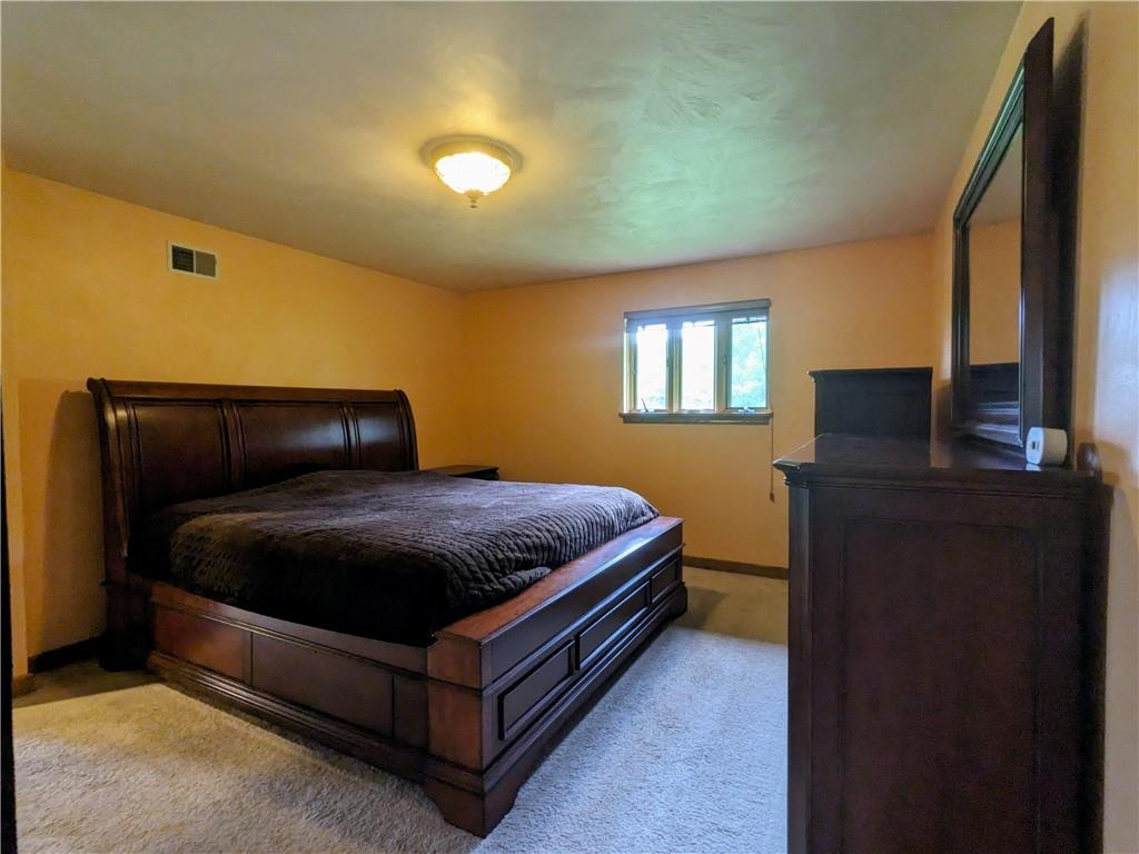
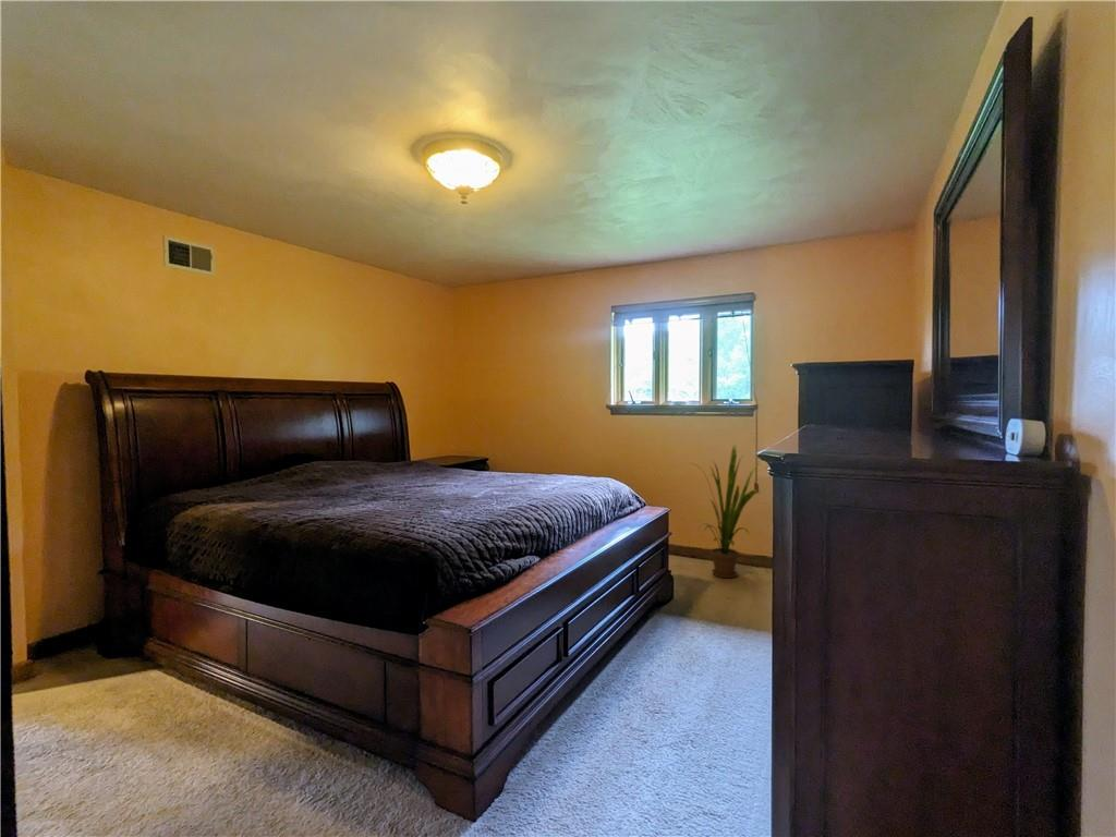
+ house plant (723, 510)
